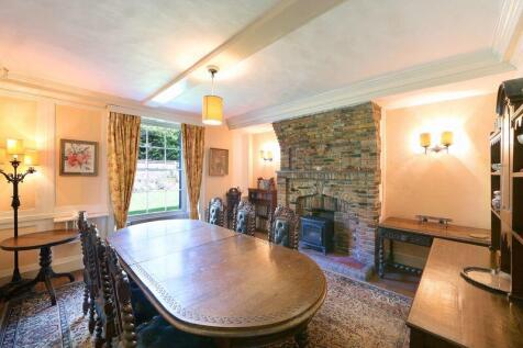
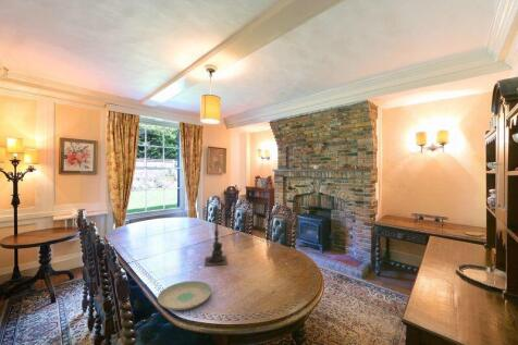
+ plate (185, 295)
+ candle holder (215, 237)
